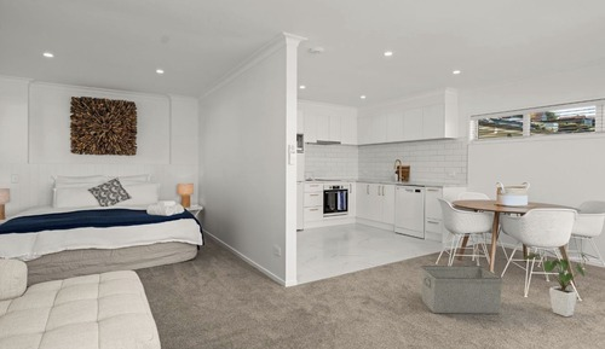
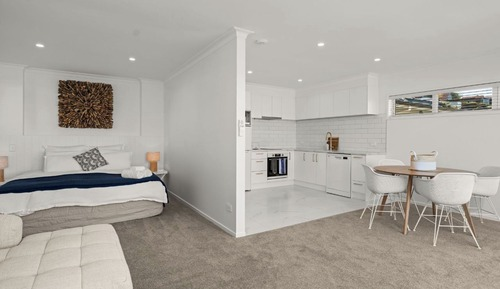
- house plant (558, 280)
- storage bin (459, 289)
